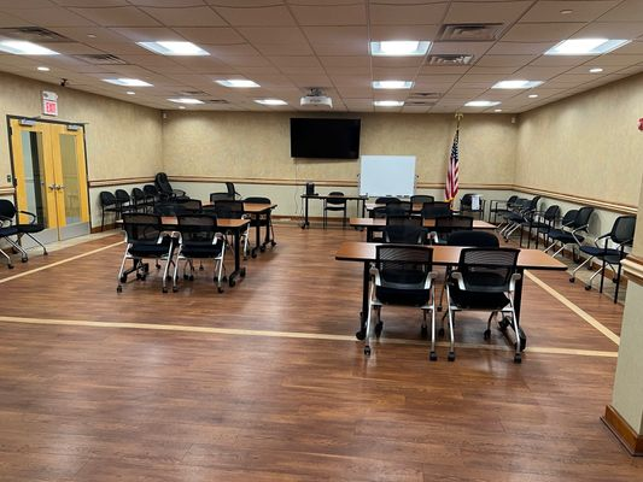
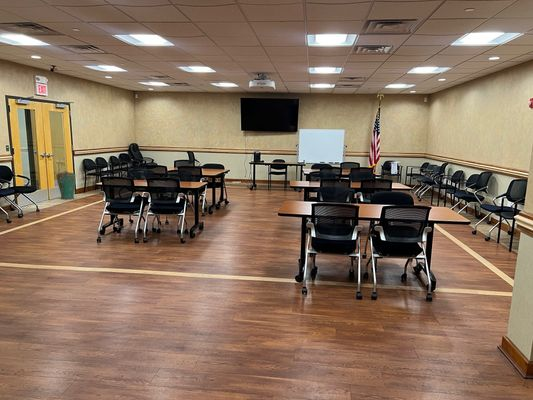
+ trash can (66, 184)
